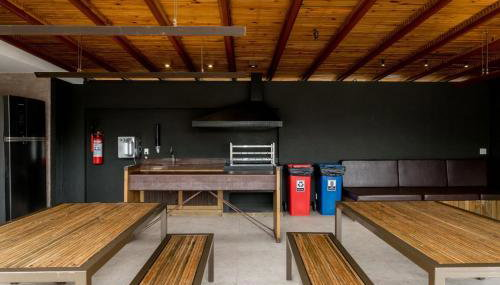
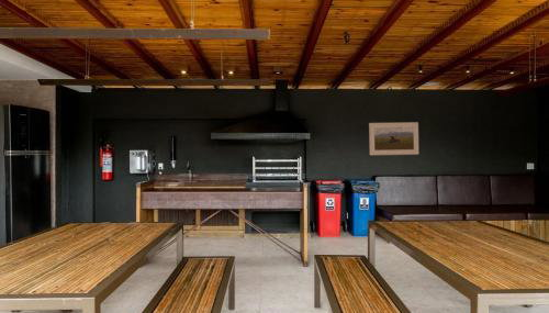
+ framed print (393, 138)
